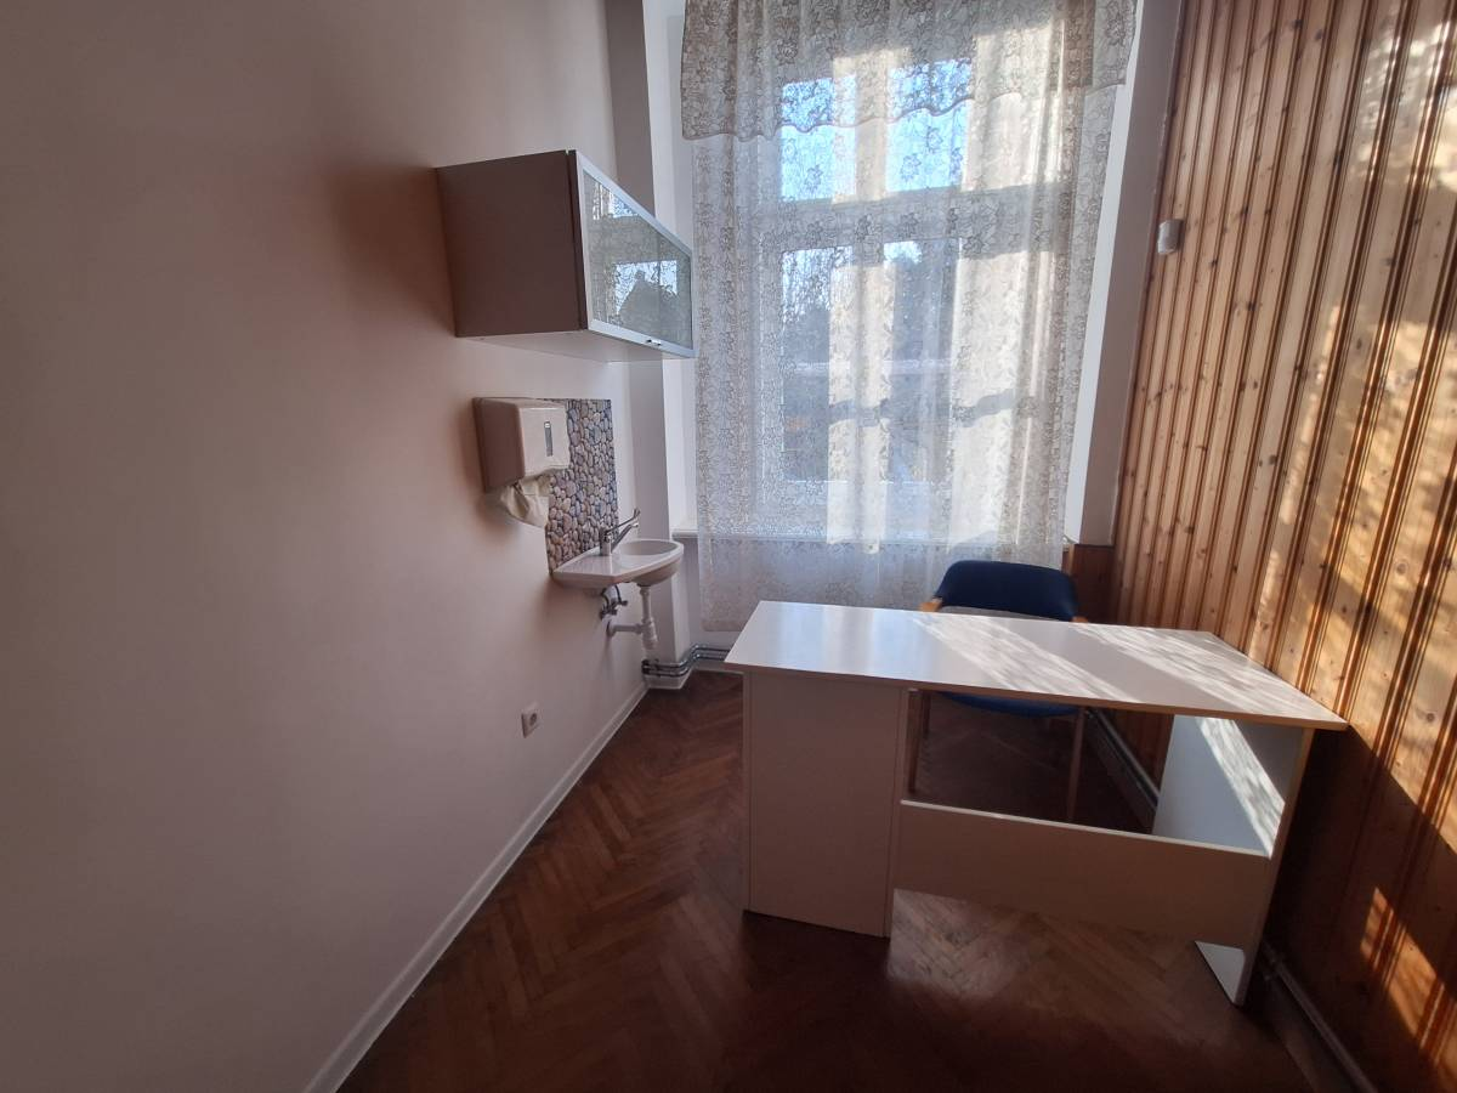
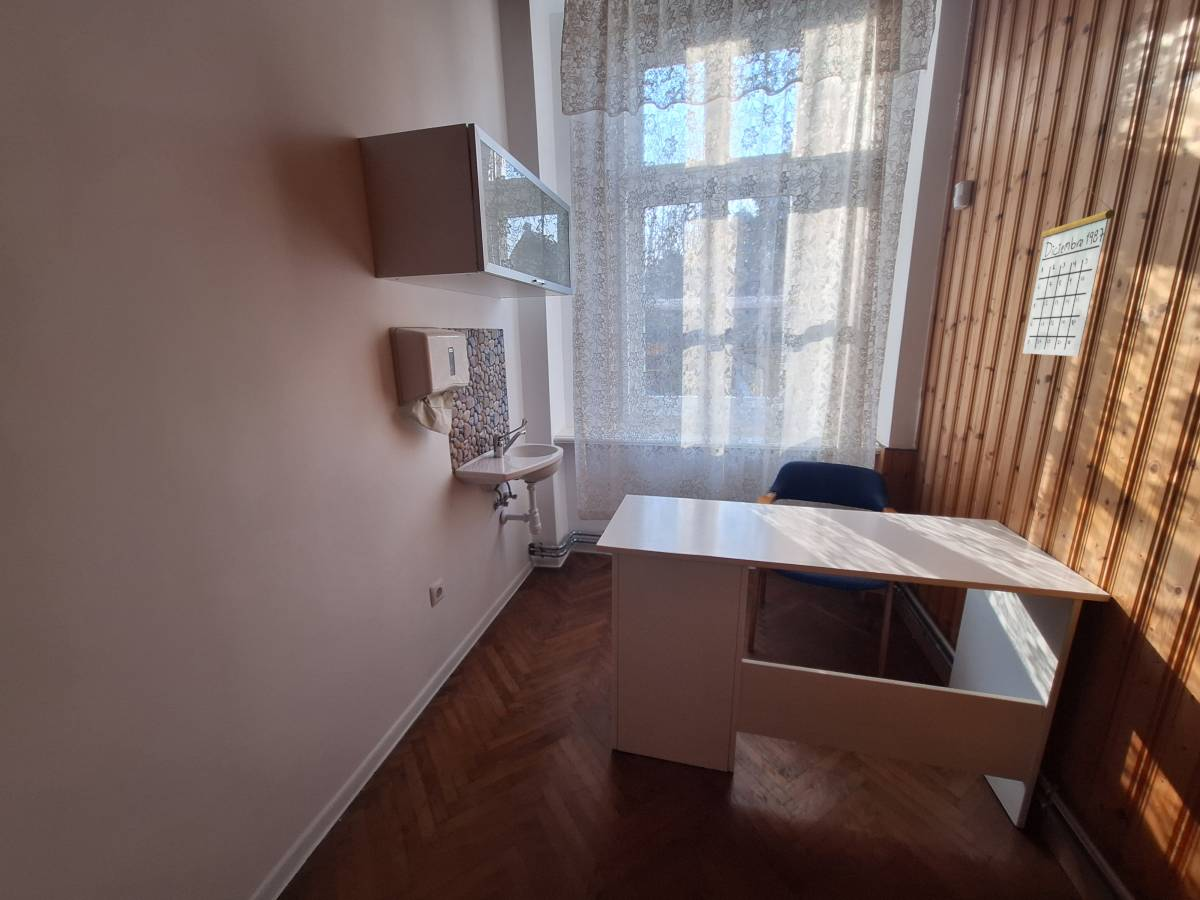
+ calendar (1065, 274)
